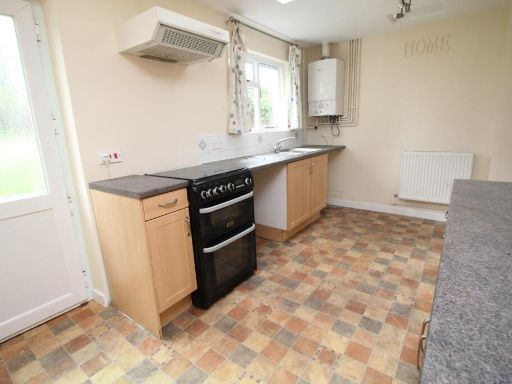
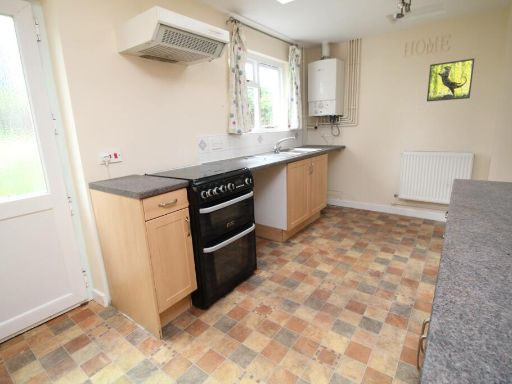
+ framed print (449, 81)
